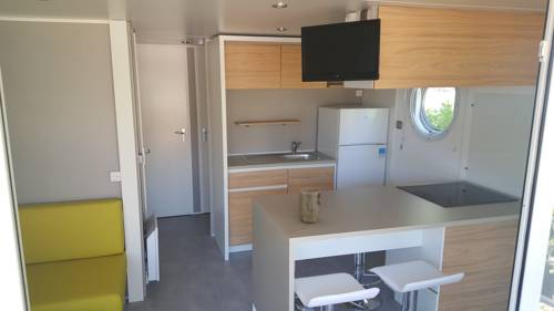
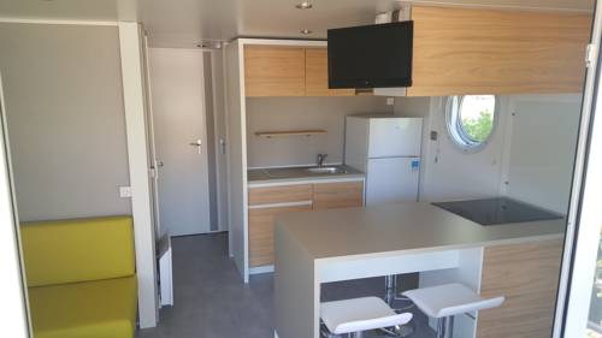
- plant pot (309, 205)
